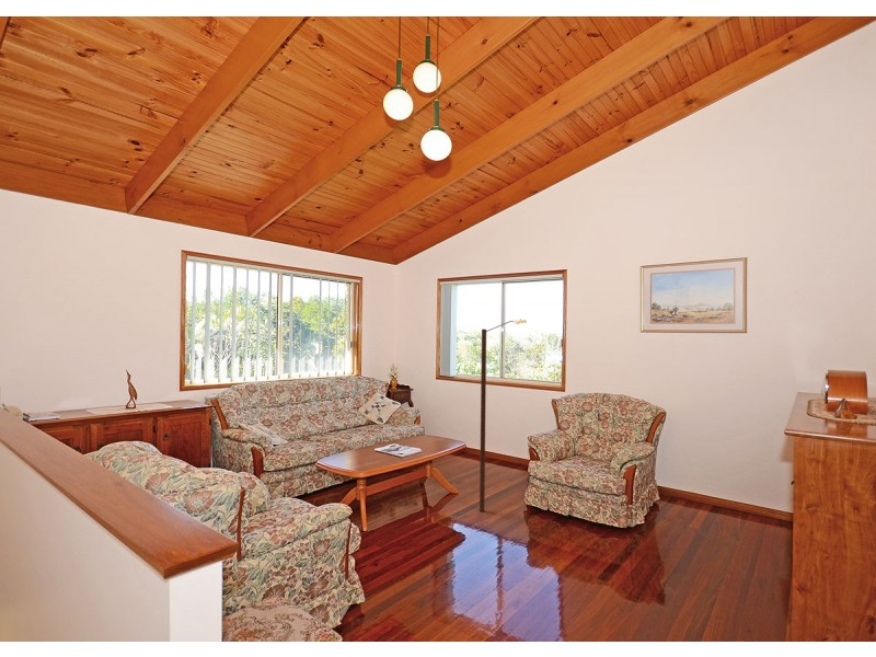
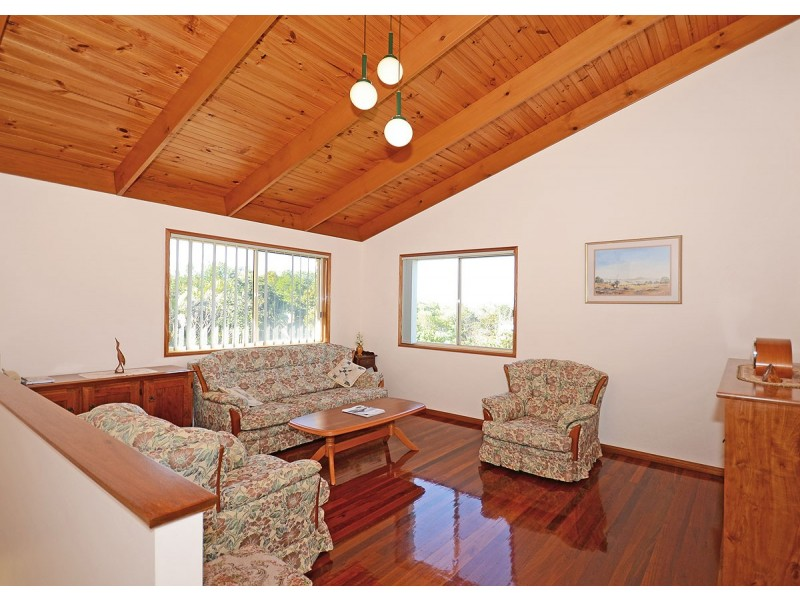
- street lamp (484, 417)
